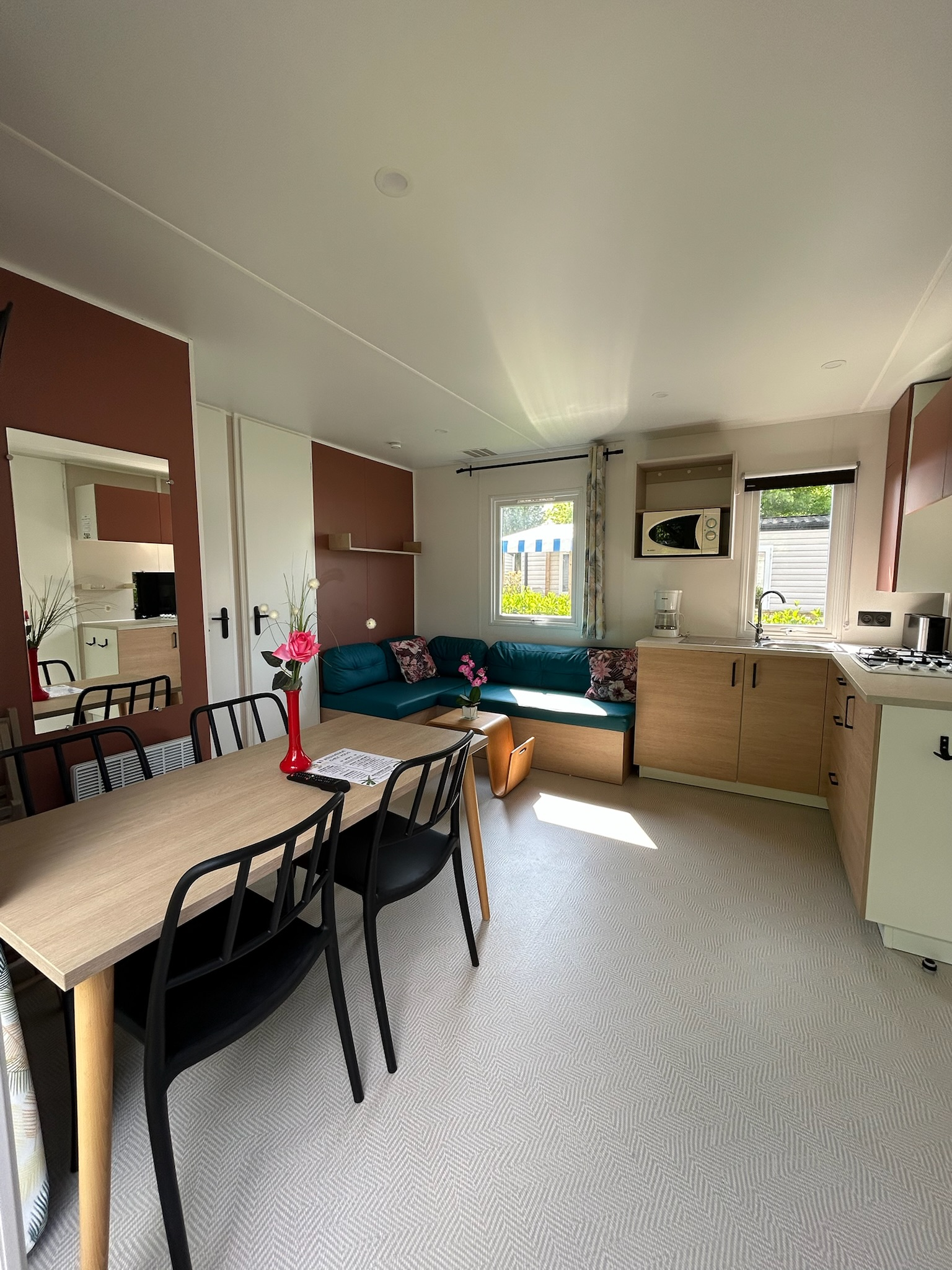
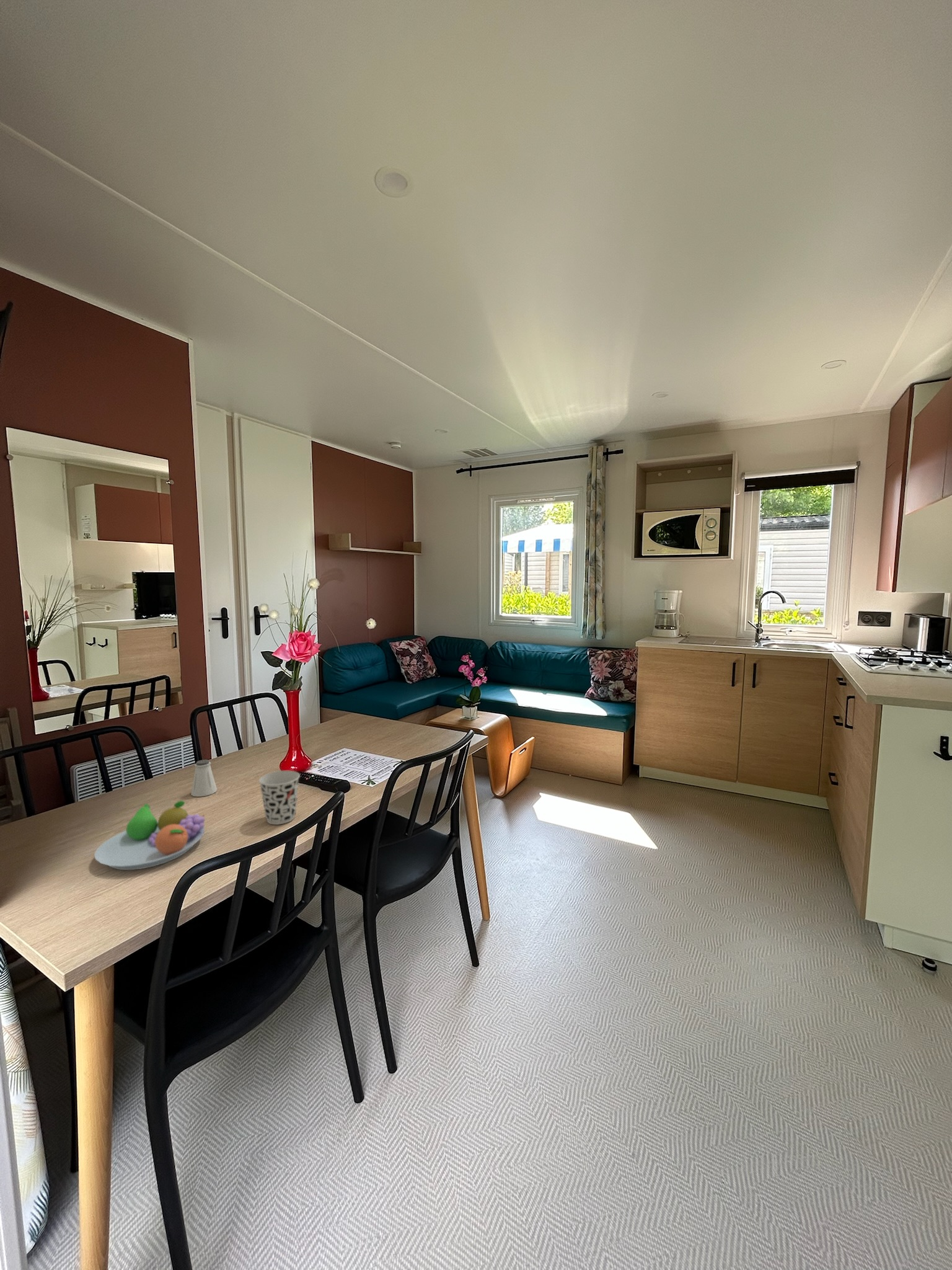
+ fruit bowl (152, 830)
+ cup (280, 797)
+ saltshaker (203, 776)
